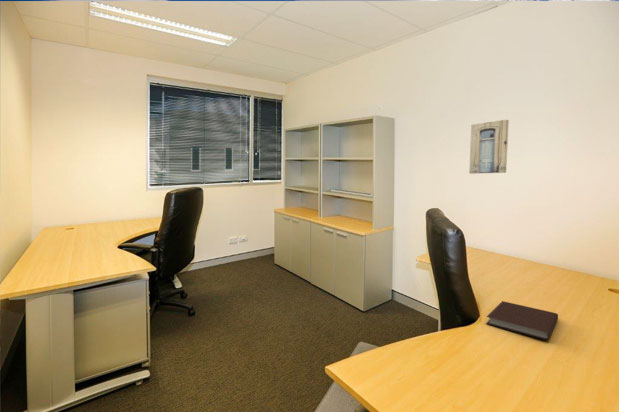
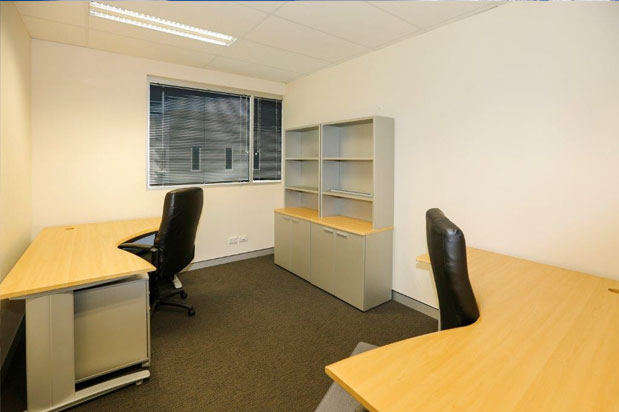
- wall art (488, 147)
- notebook (522, 318)
